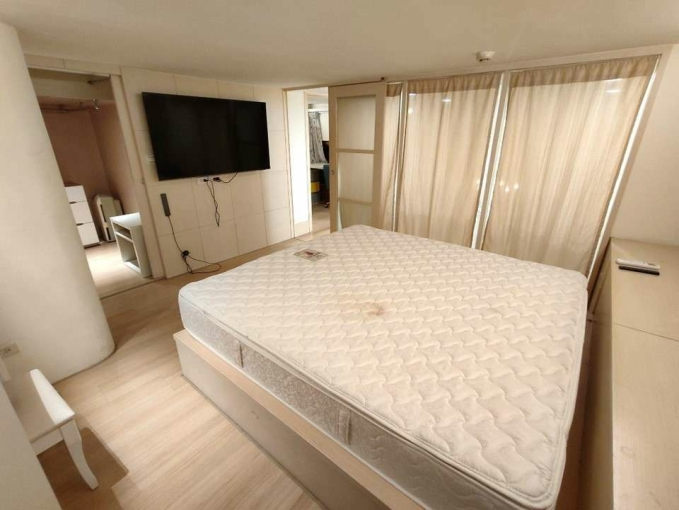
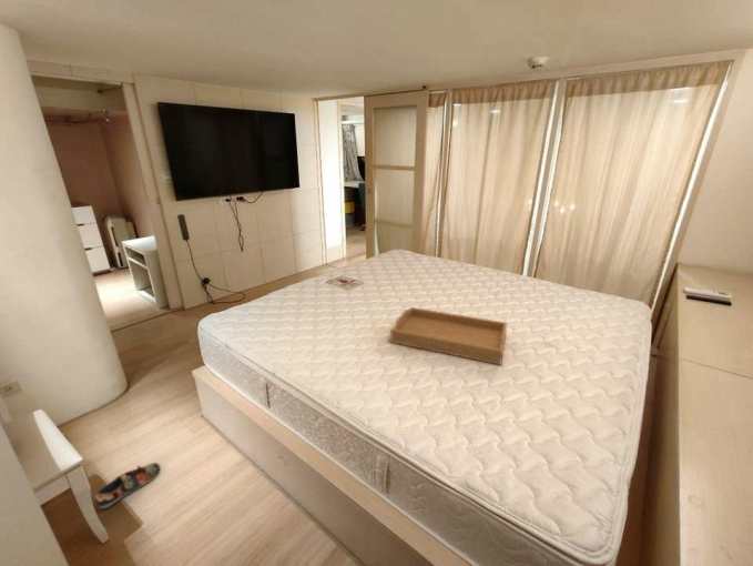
+ shoe (129, 481)
+ serving tray (449, 330)
